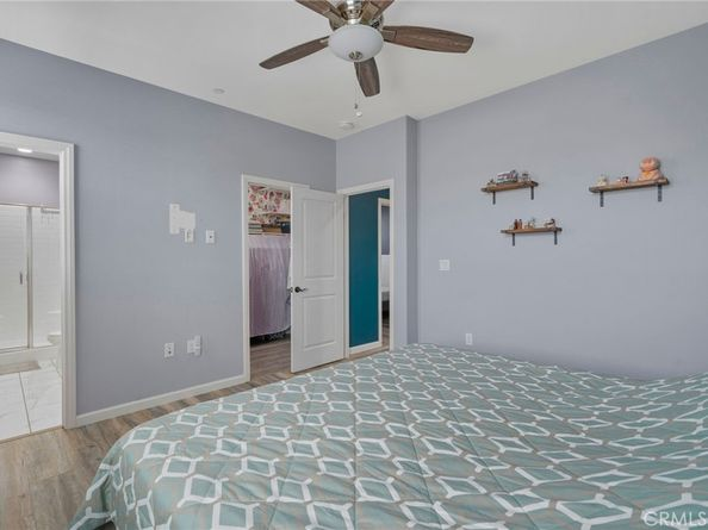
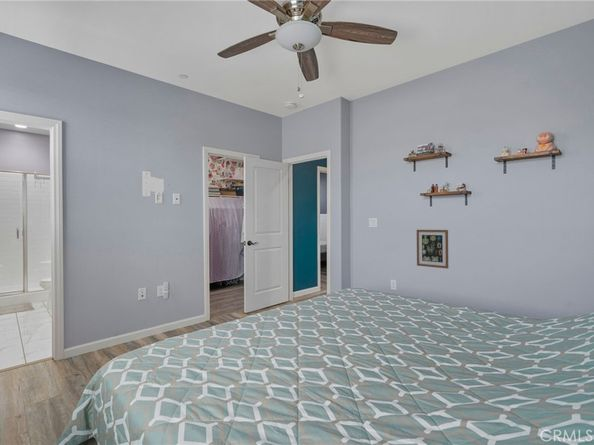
+ wall art (431, 248)
